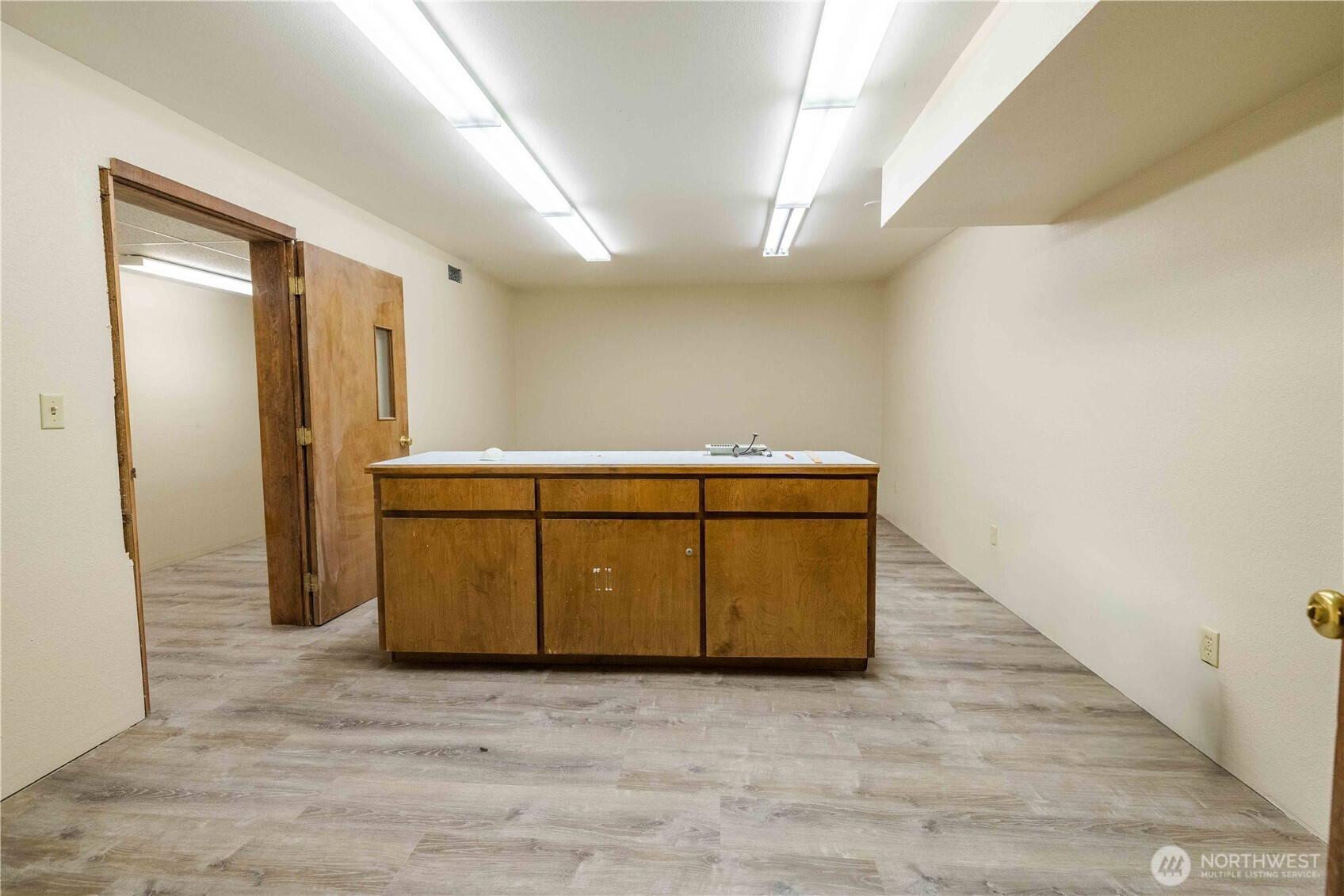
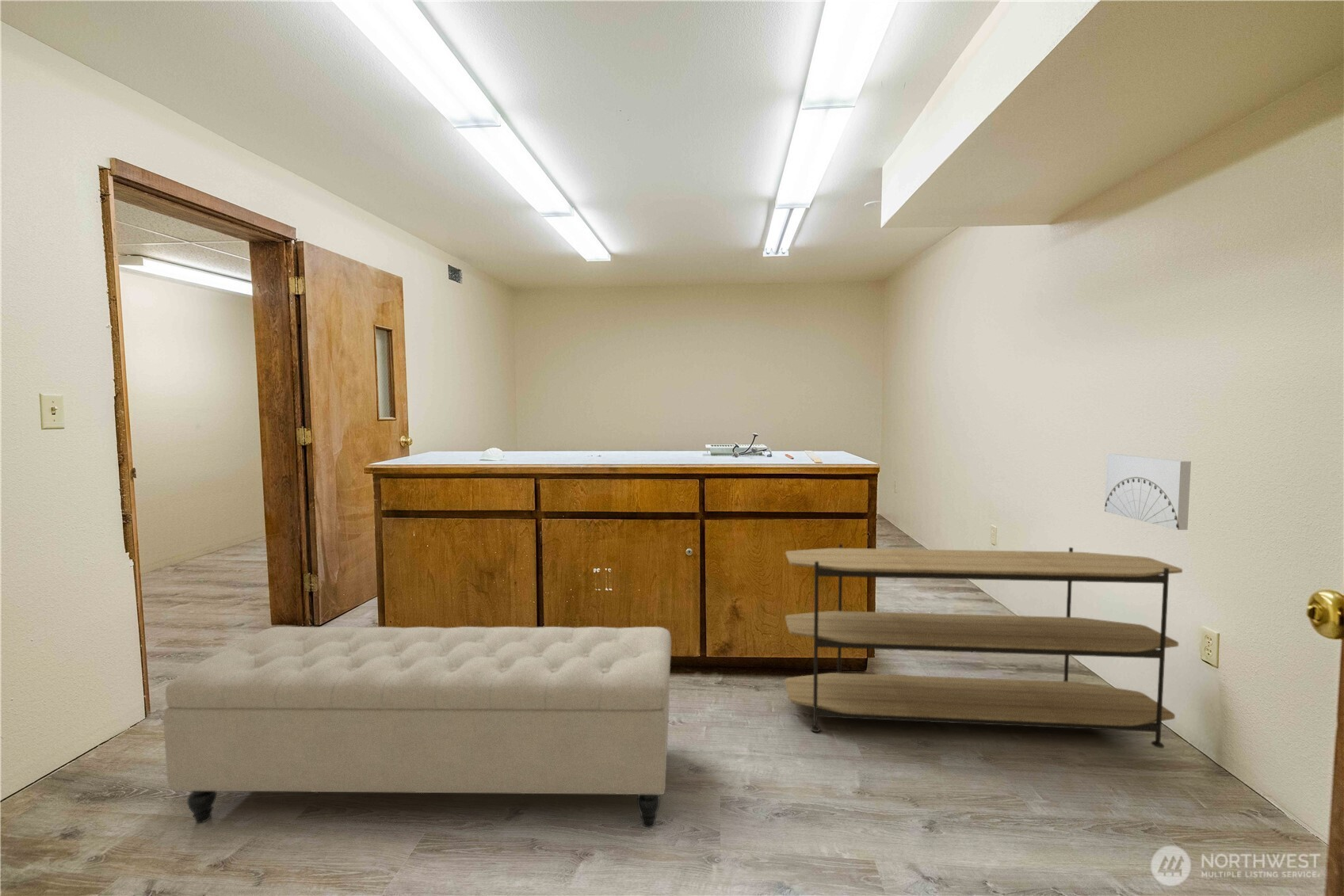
+ shelving unit (967, 636)
+ bench (445, 715)
+ wall art (1144, 488)
